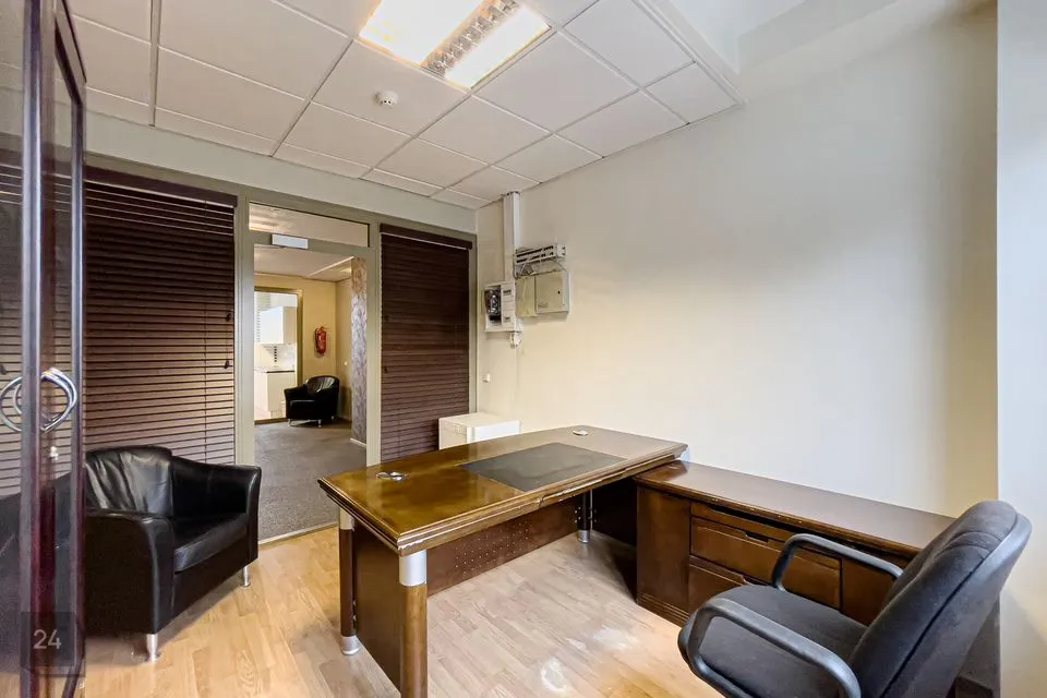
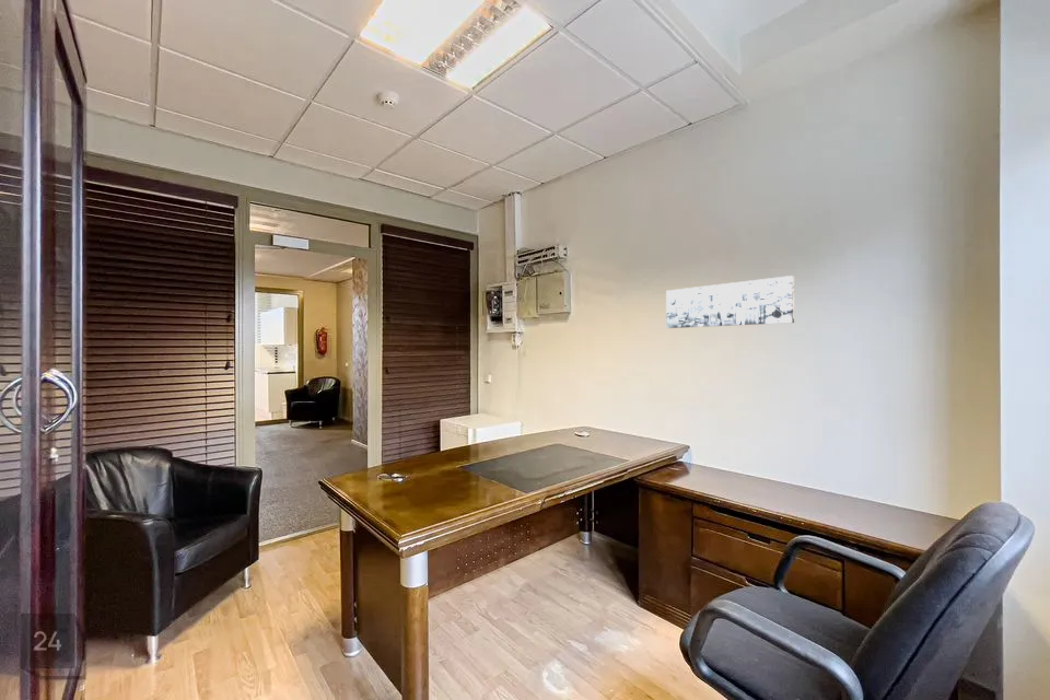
+ wall art (723, 304)
